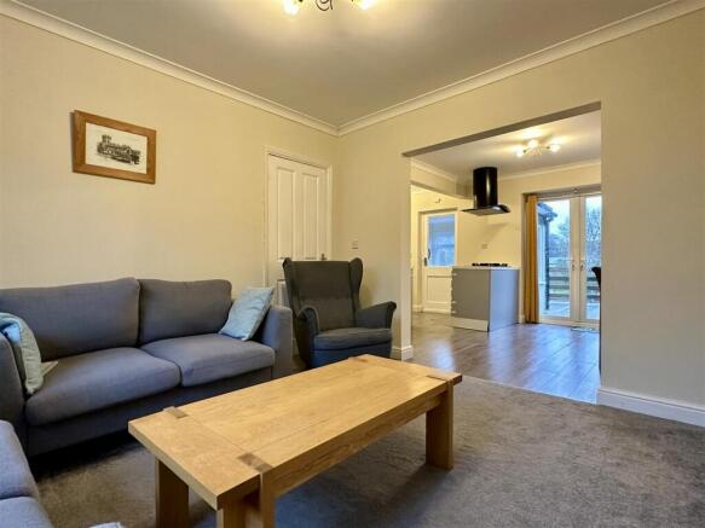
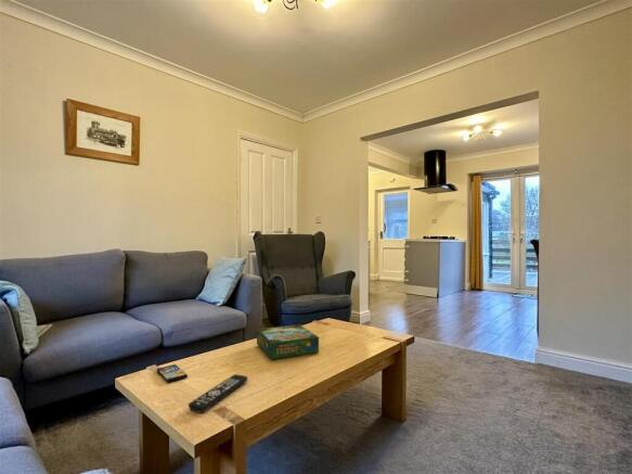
+ remote control (220, 392)
+ smartphone (171, 372)
+ board game (286, 340)
